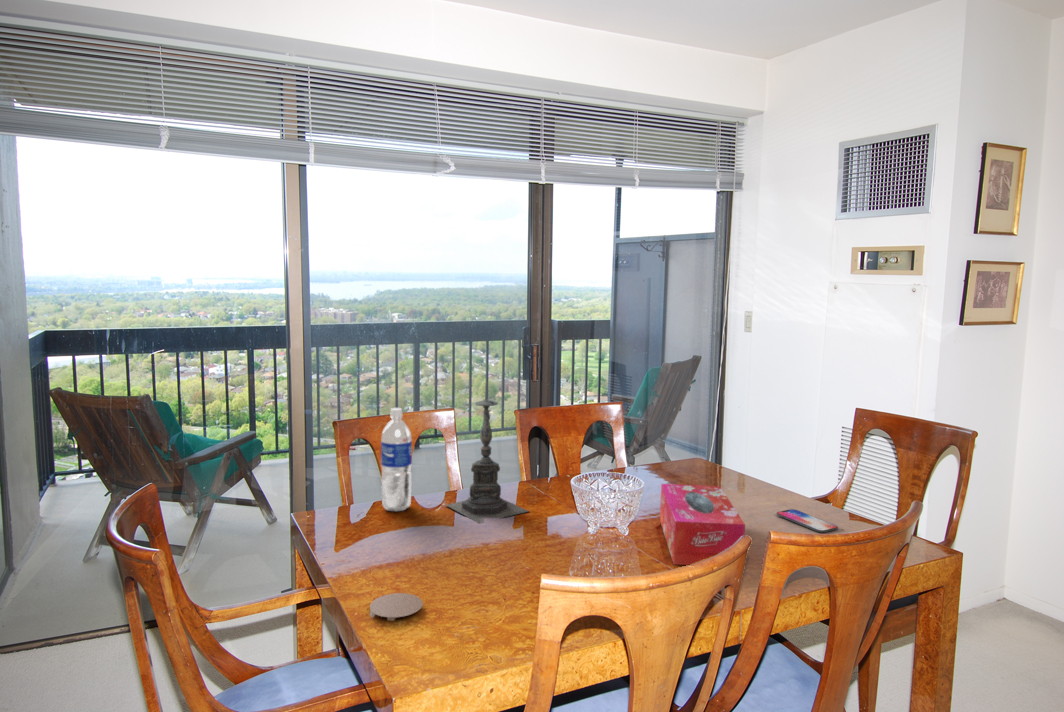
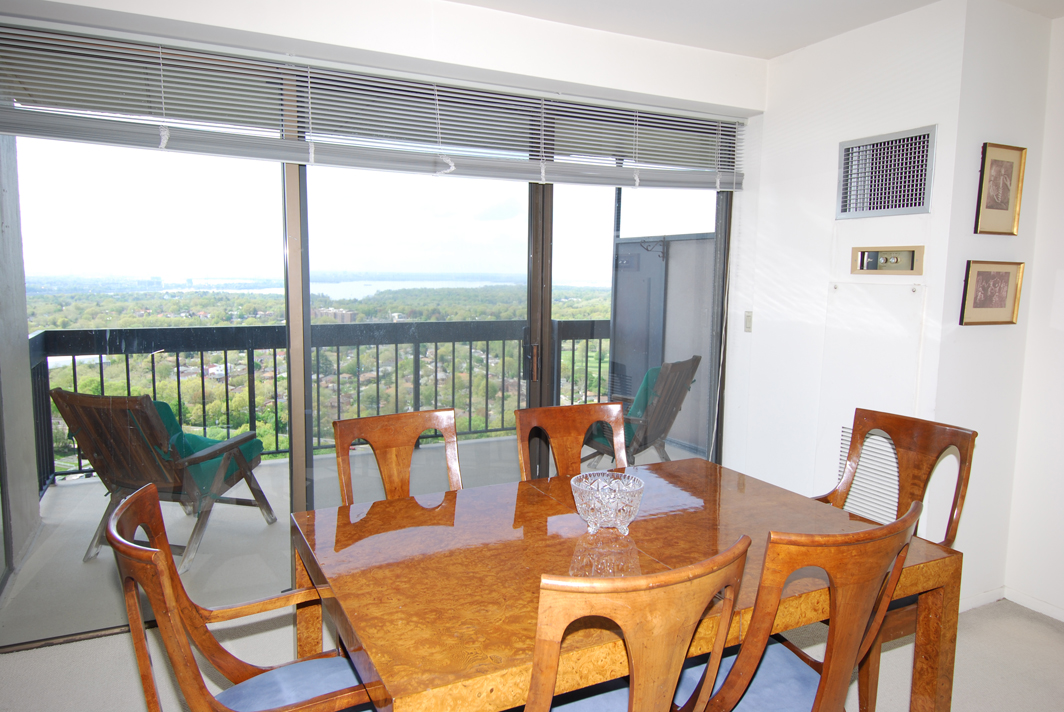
- candle holder (487, 446)
- tissue box (698, 522)
- smartphone (806, 520)
- coaster (396, 608)
- water bottle (396, 458)
